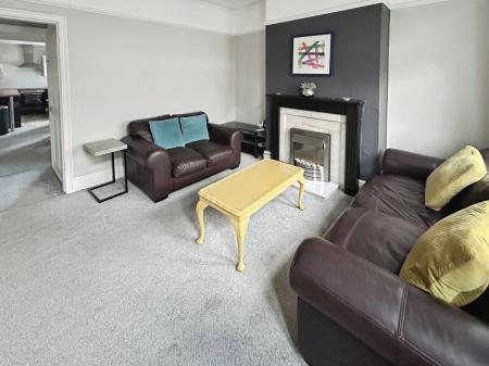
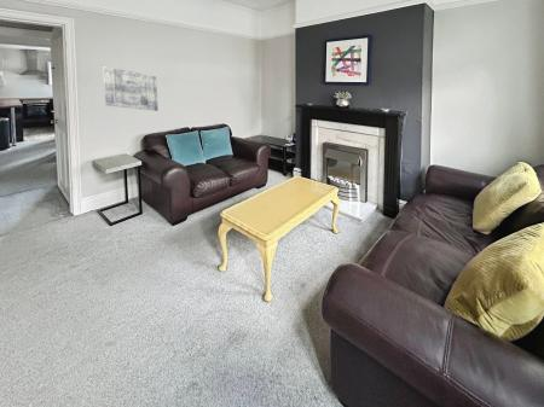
+ wall art (132, 89)
